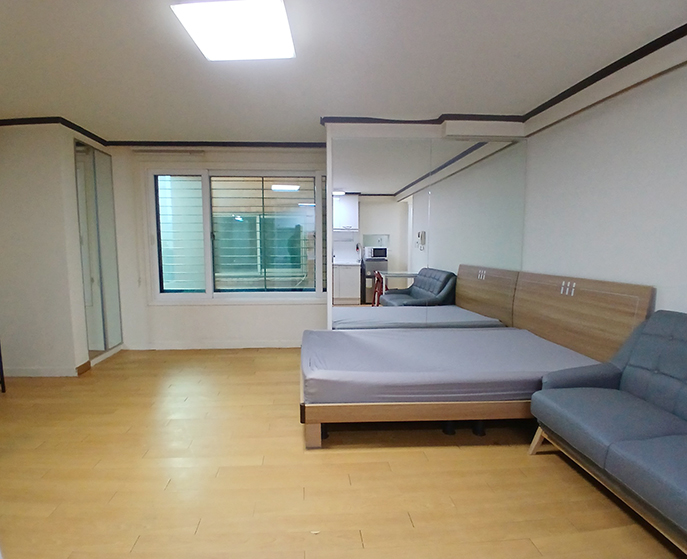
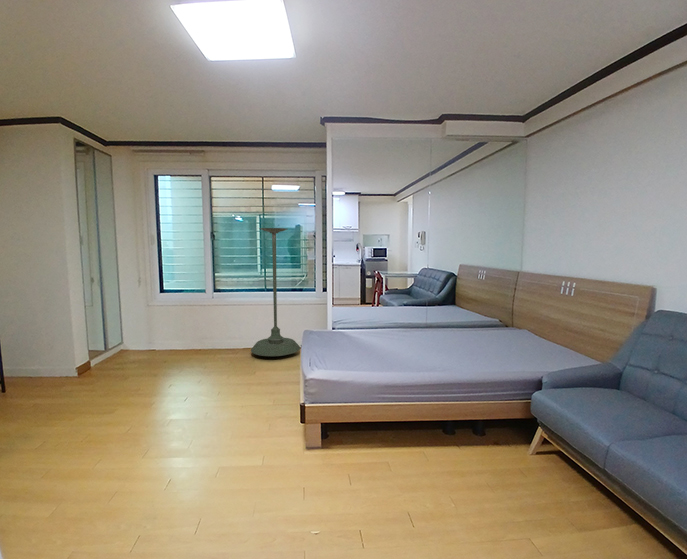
+ plant stand (274, 291)
